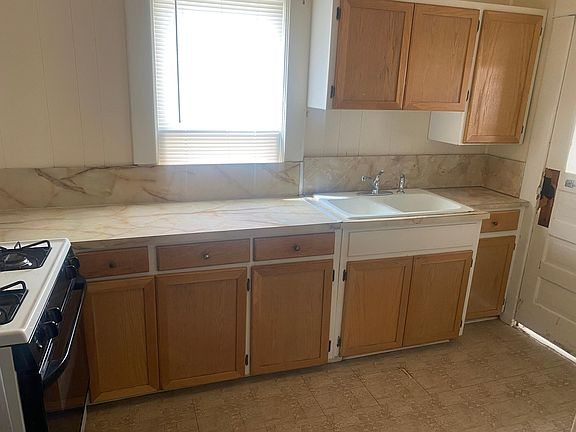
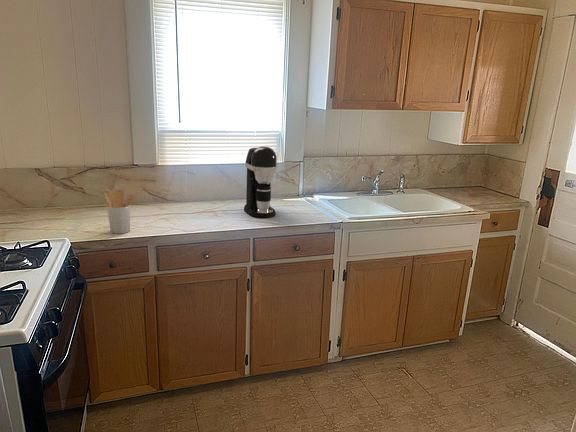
+ utensil holder (118, 210)
+ coffee maker (260, 179)
